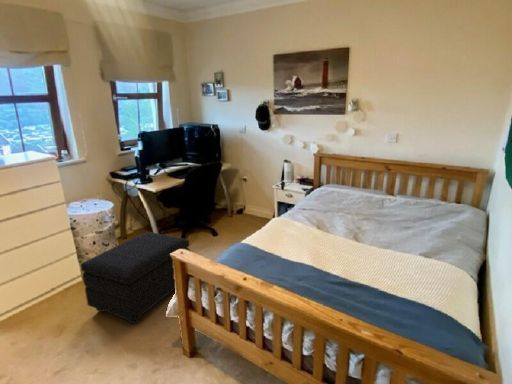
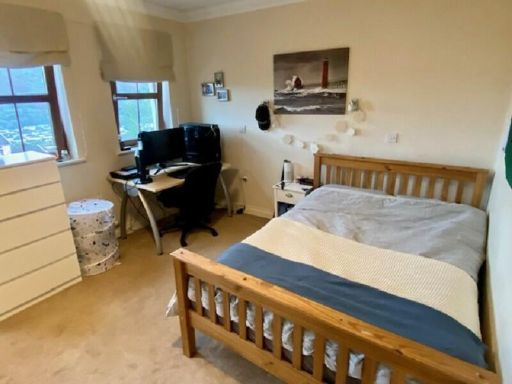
- footstool (141, 272)
